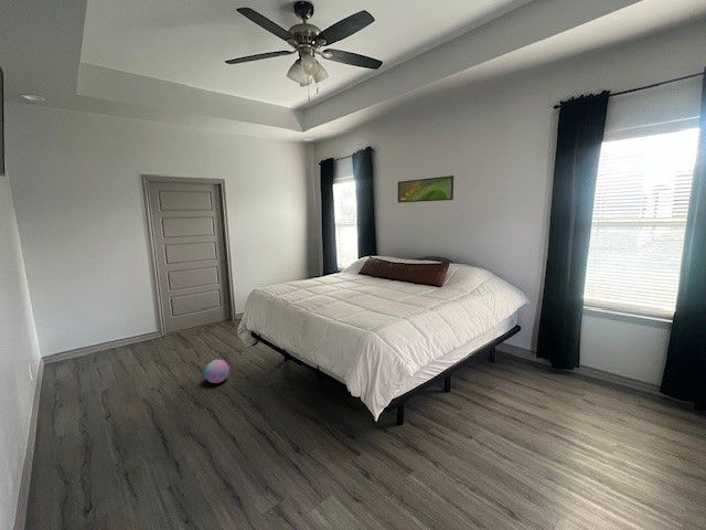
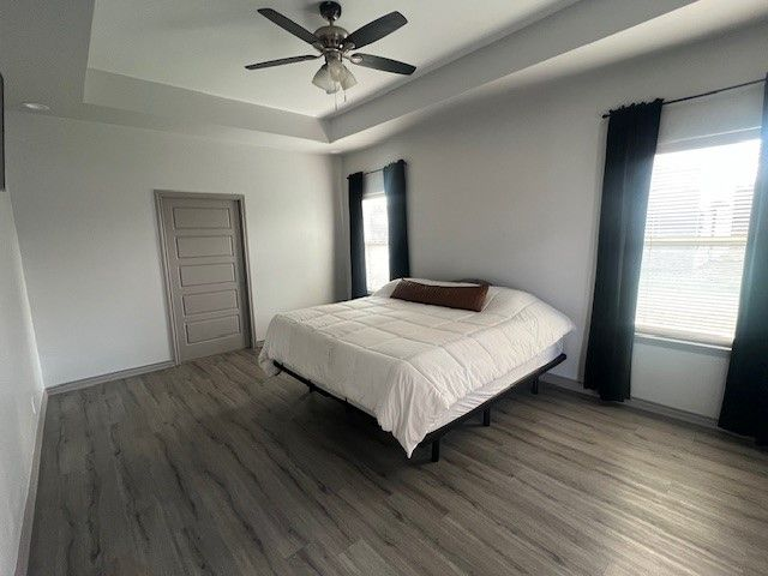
- decorative ball (216, 371)
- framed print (424, 190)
